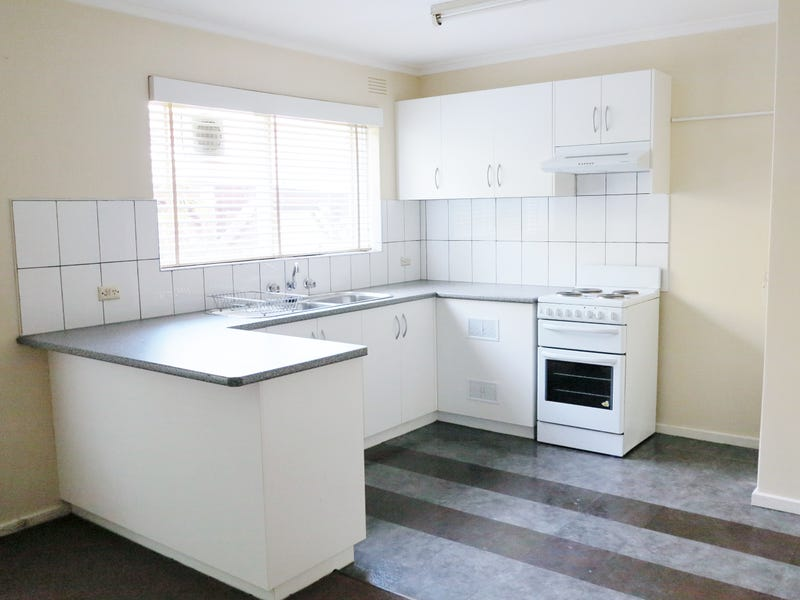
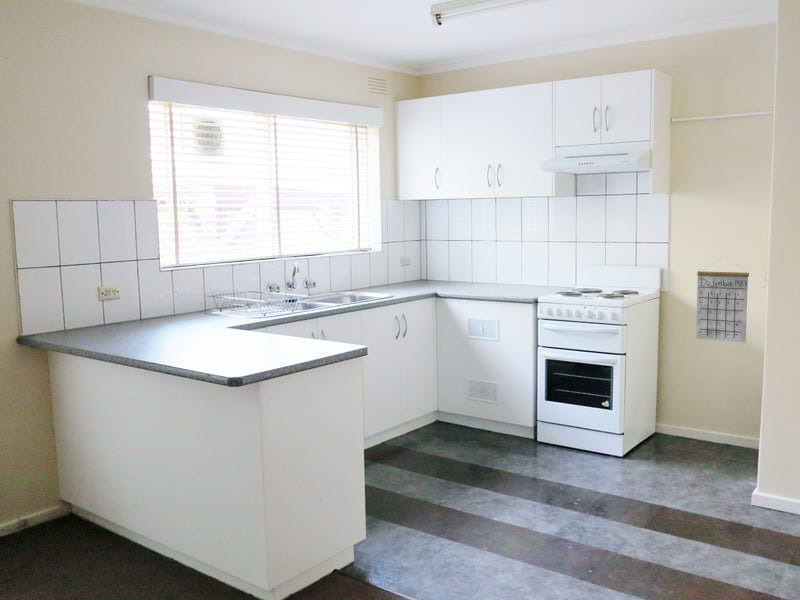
+ calendar (721, 298)
